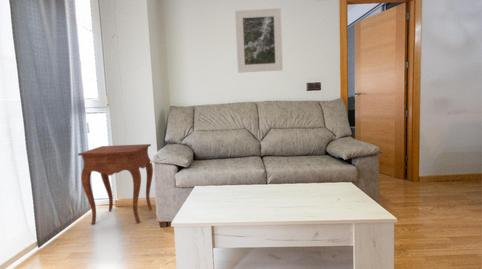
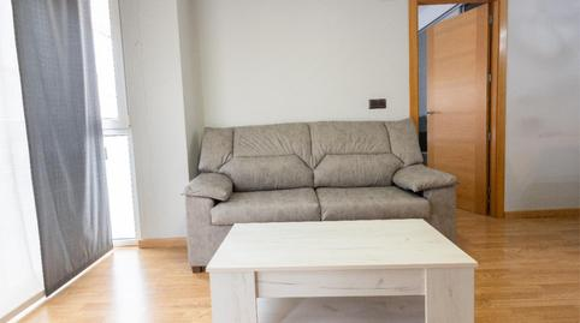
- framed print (259, 40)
- side table (110, 185)
